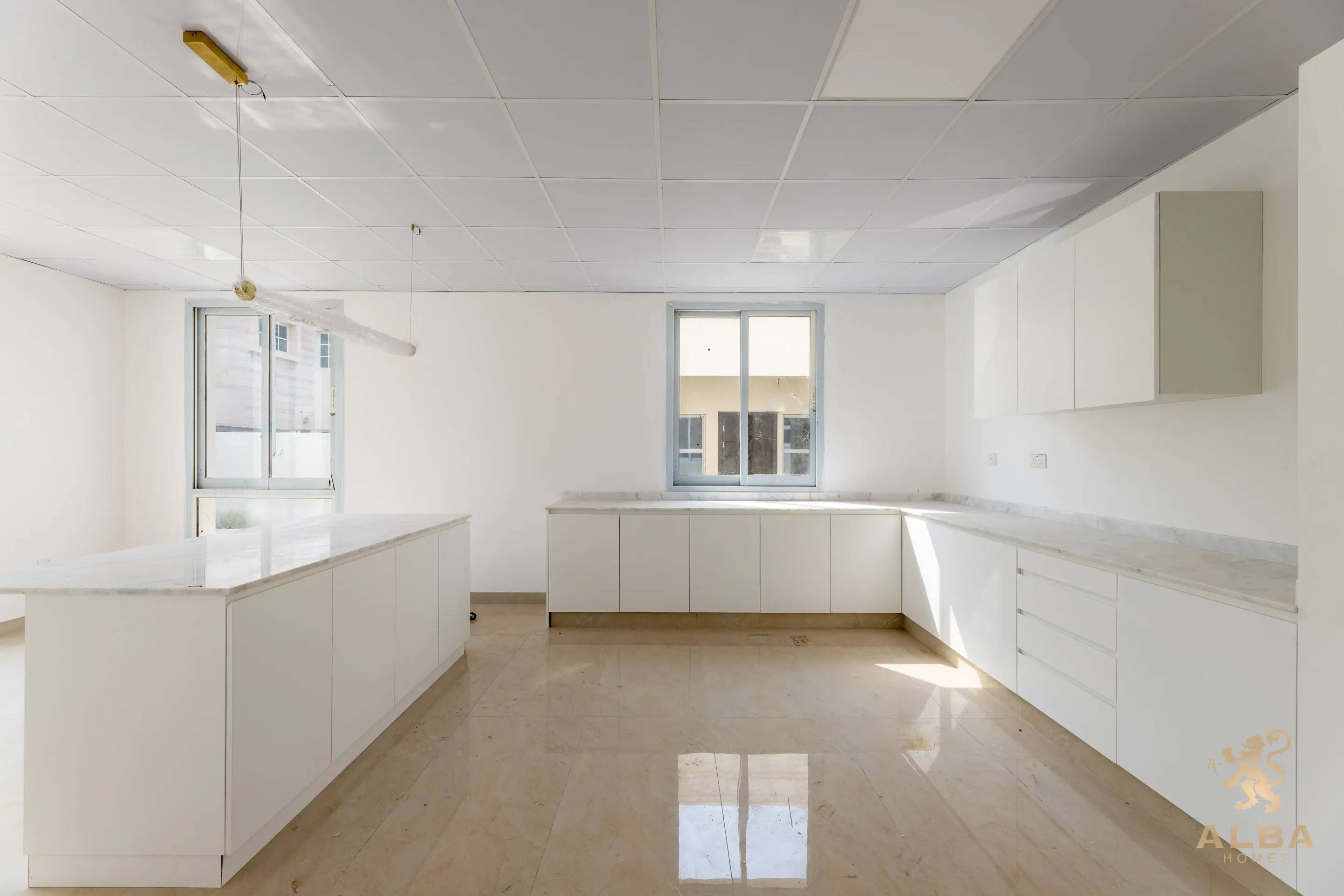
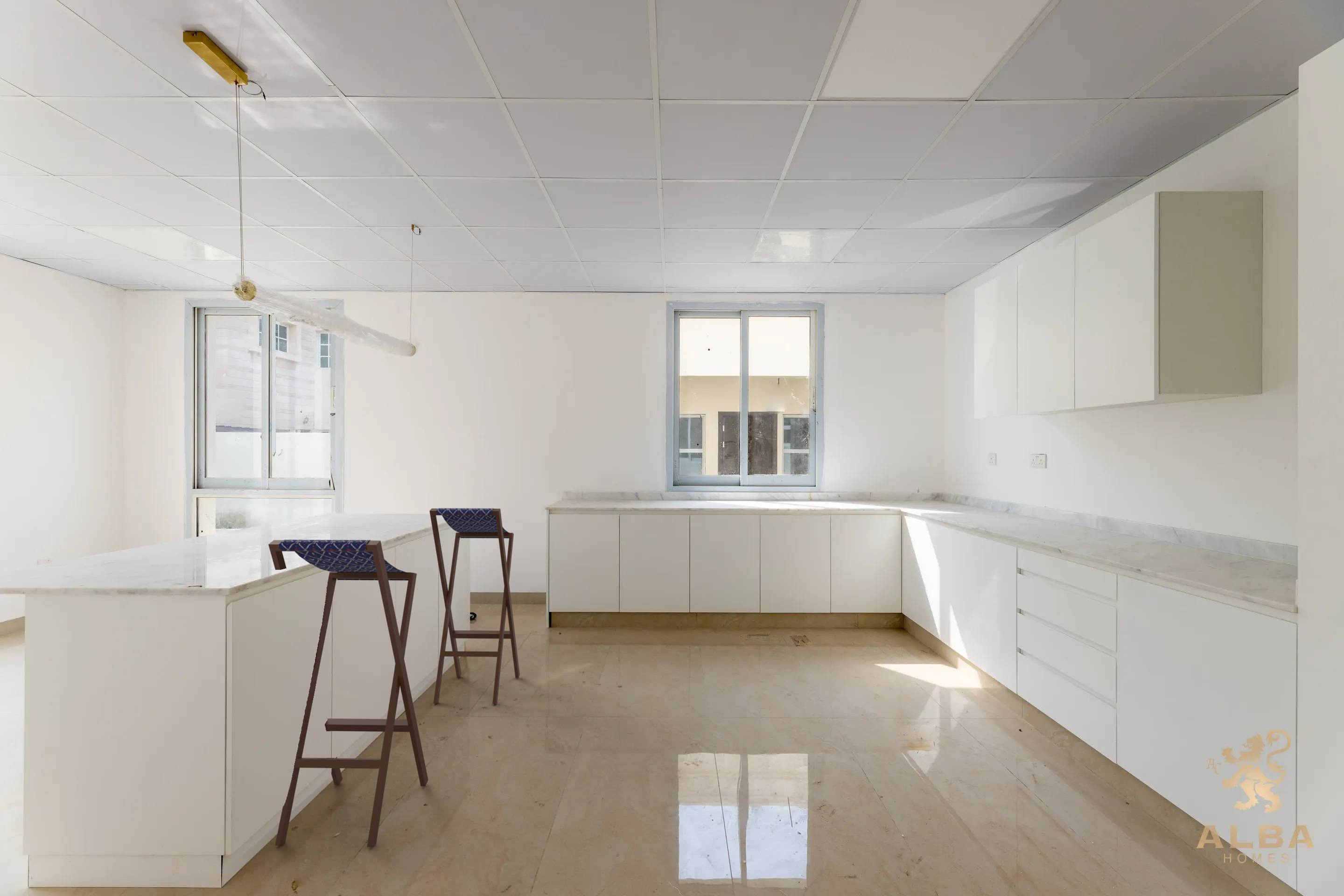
+ stool (319, 666)
+ stool (452, 595)
